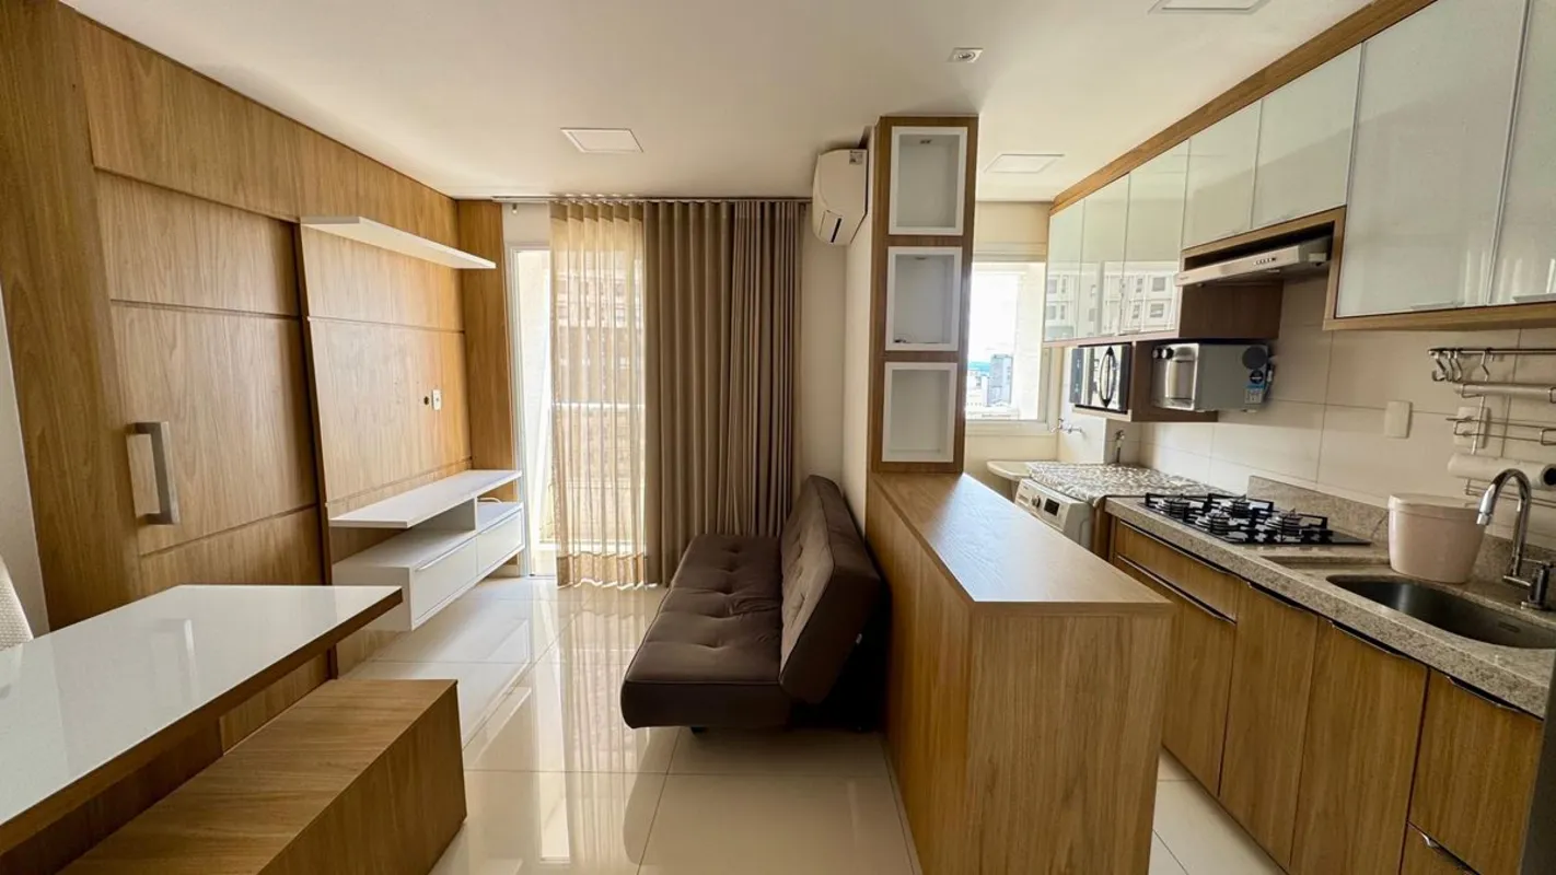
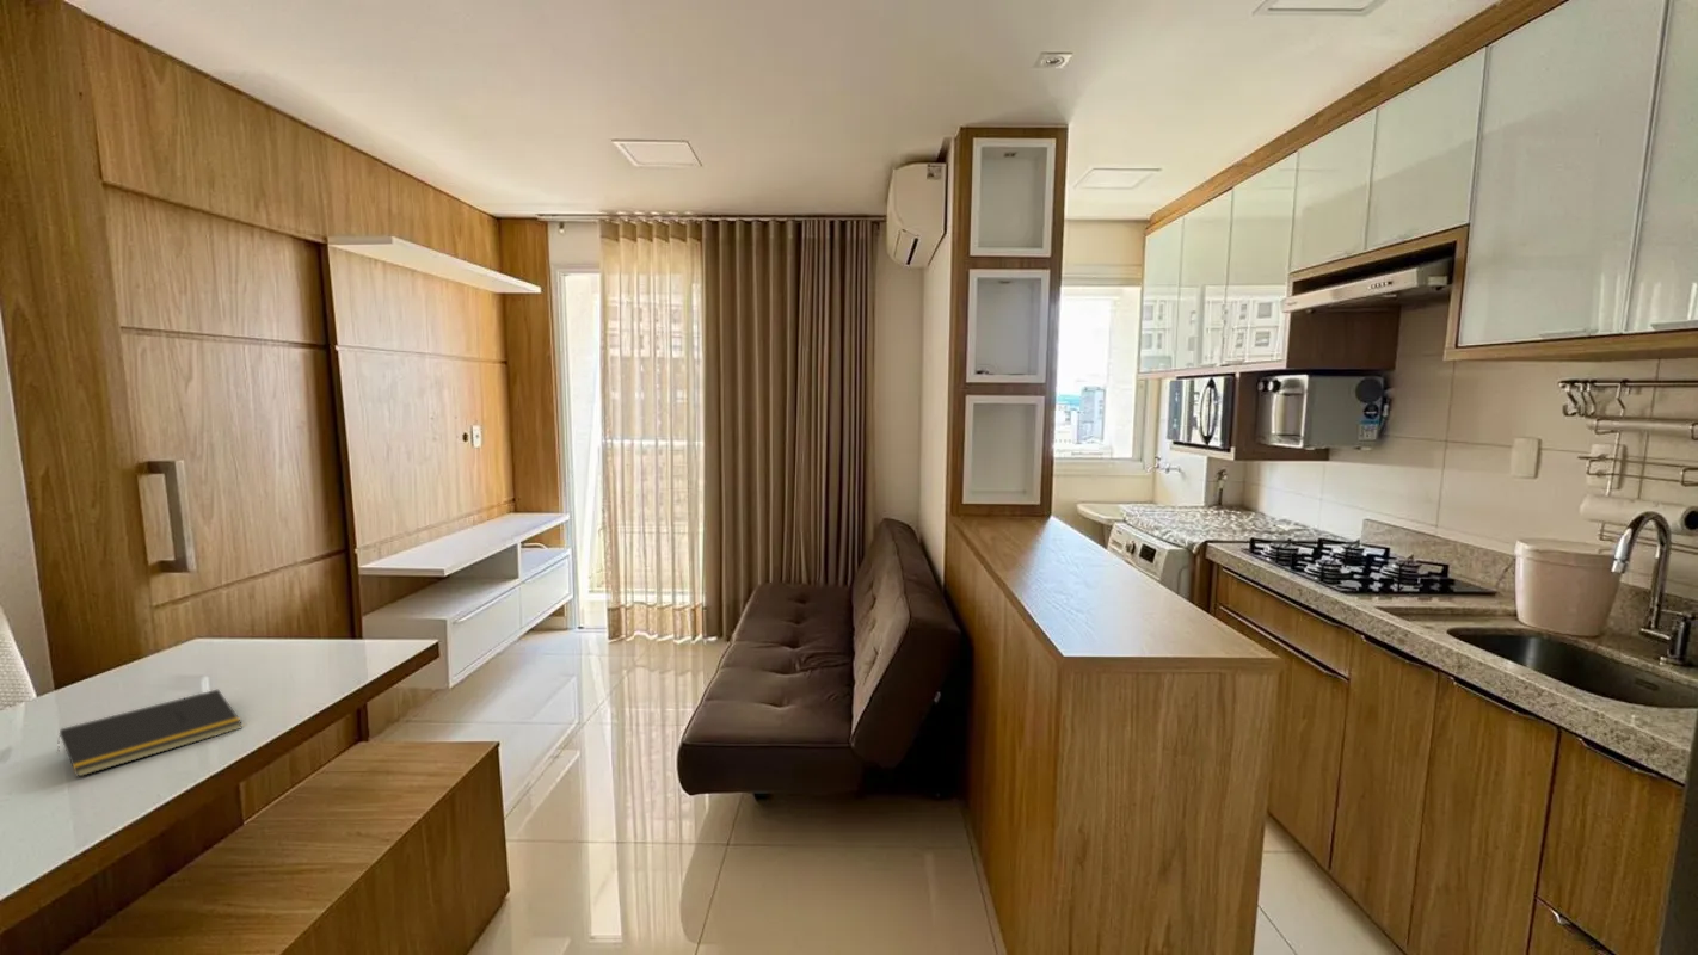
+ notepad (154, 728)
